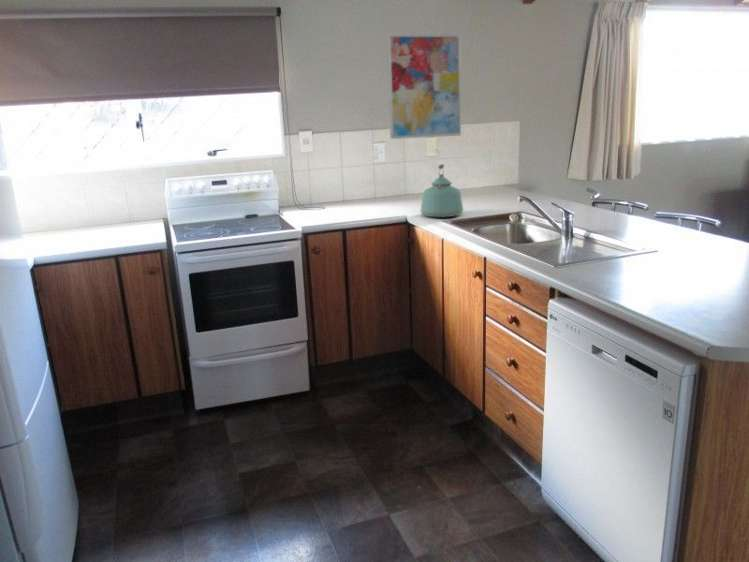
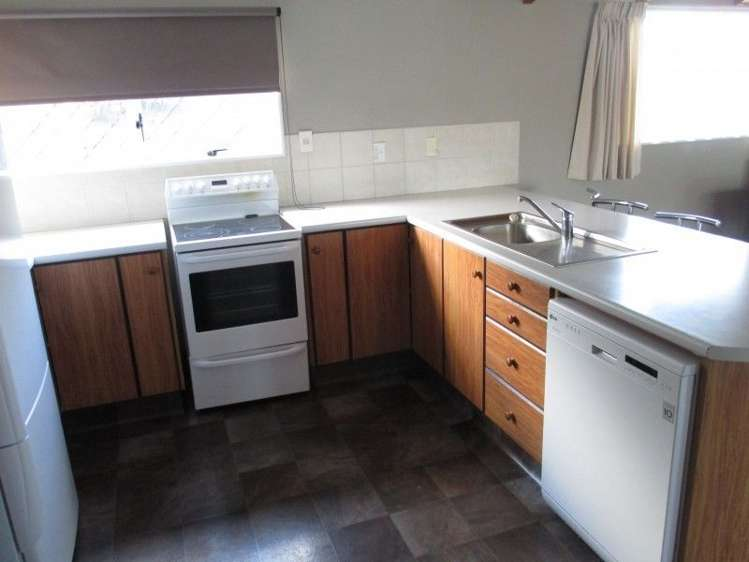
- kettle (442, 189)
- wall art (425, 86)
